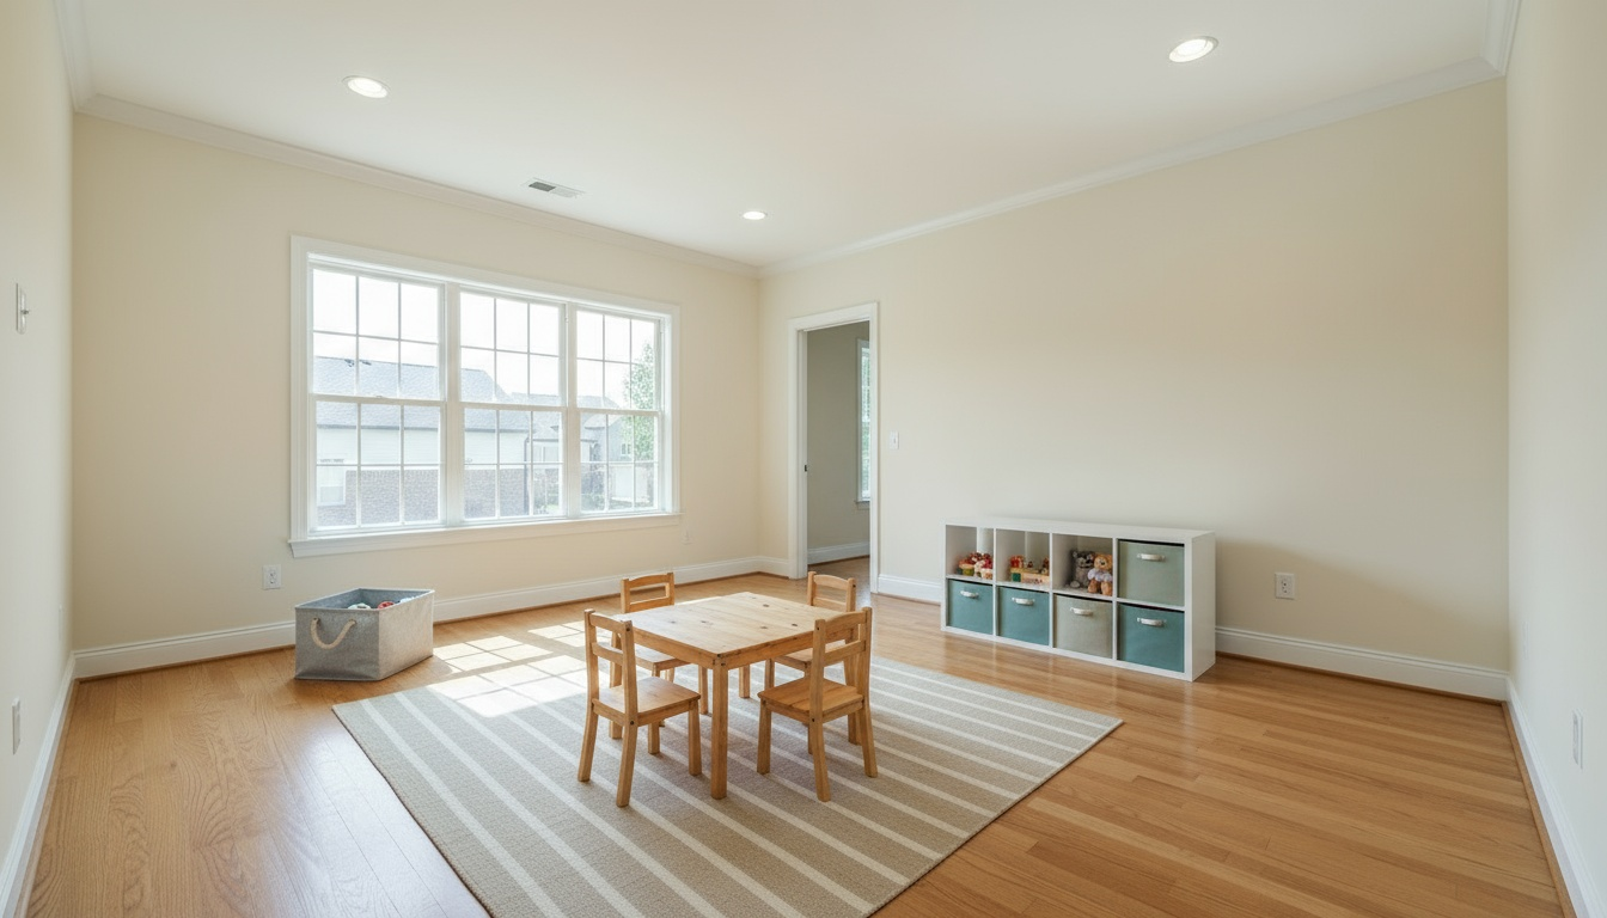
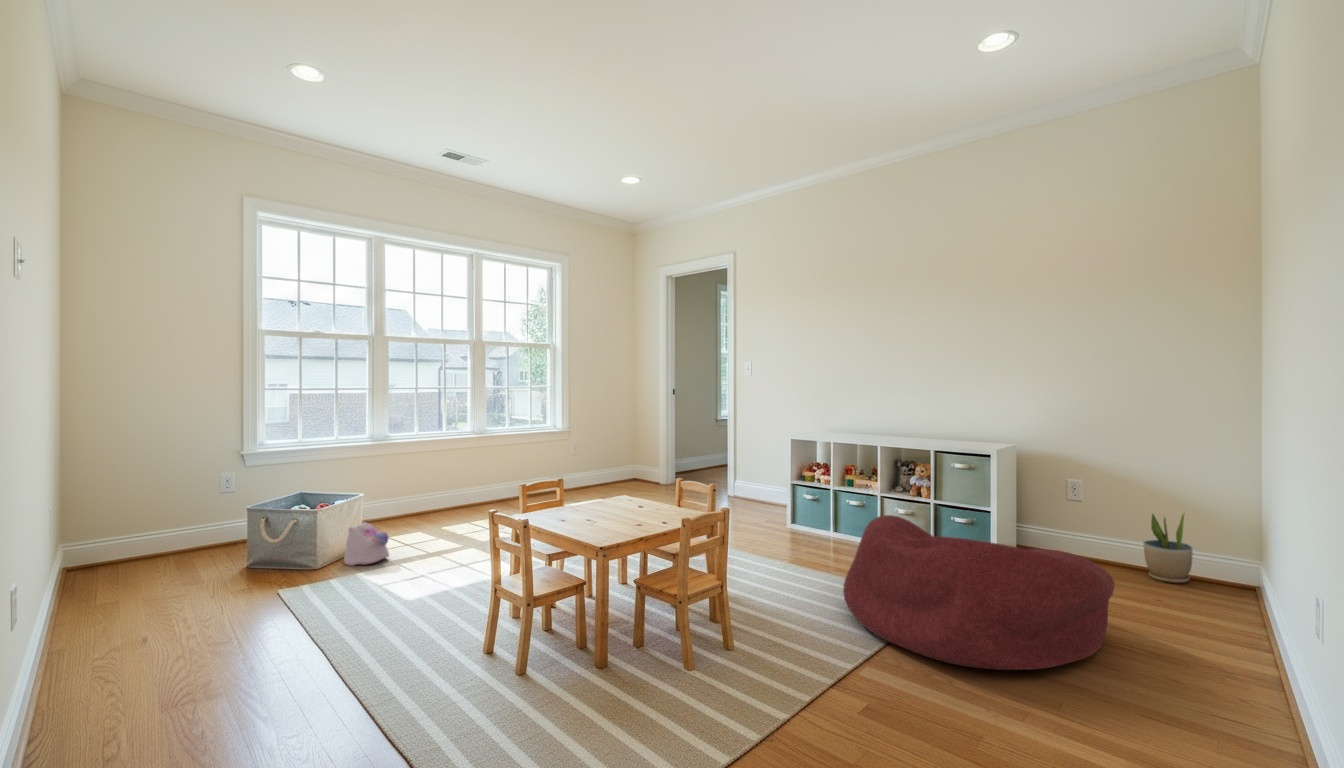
+ plush toy (367, 542)
+ bean bag chair (966, 569)
+ potted plant (1167, 543)
